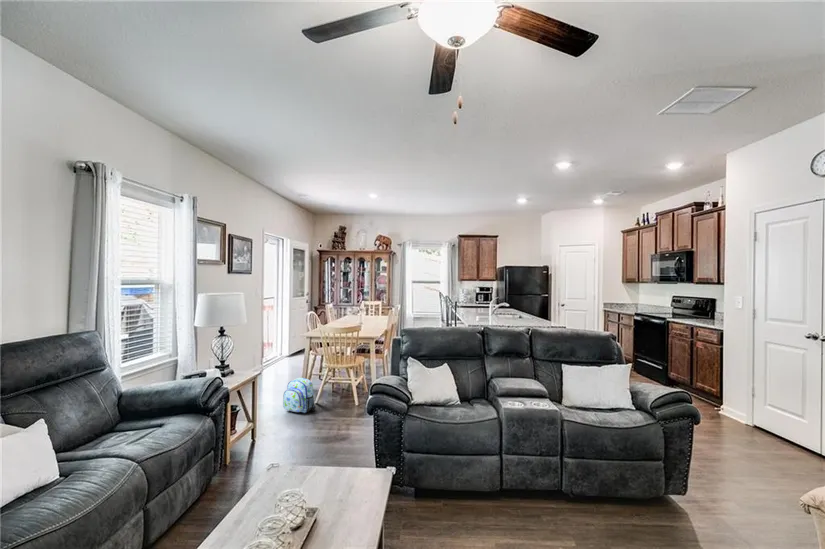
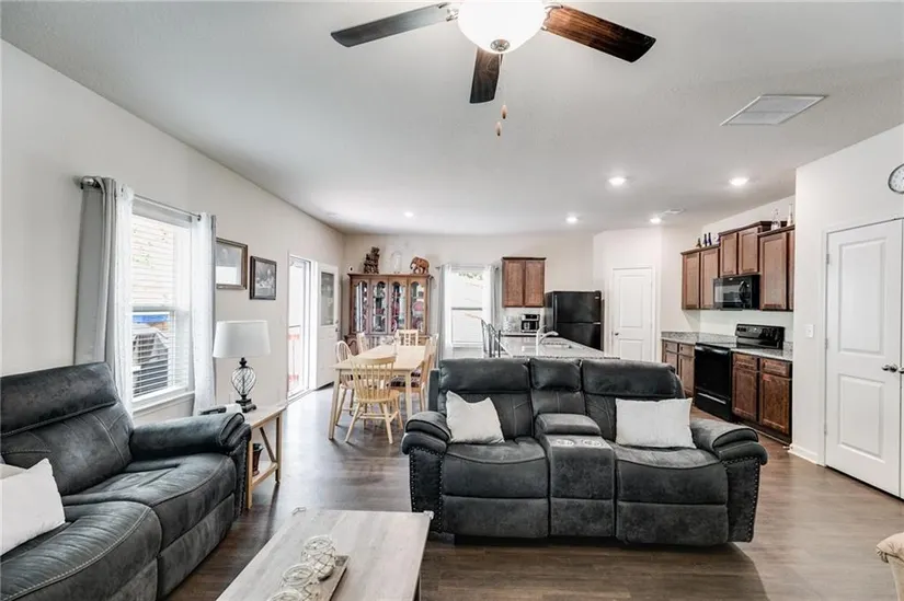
- backpack (298, 395)
